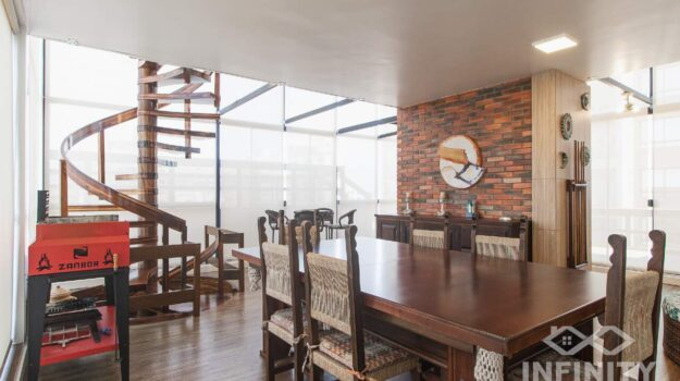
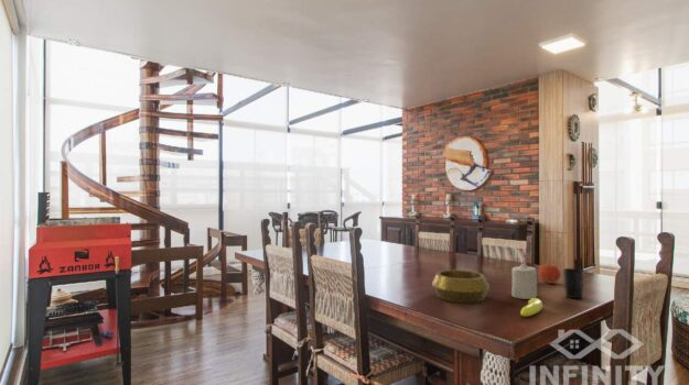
+ cup (573, 283)
+ fruit (549, 273)
+ decorative bowl (460, 285)
+ candle (524, 279)
+ banana (528, 306)
